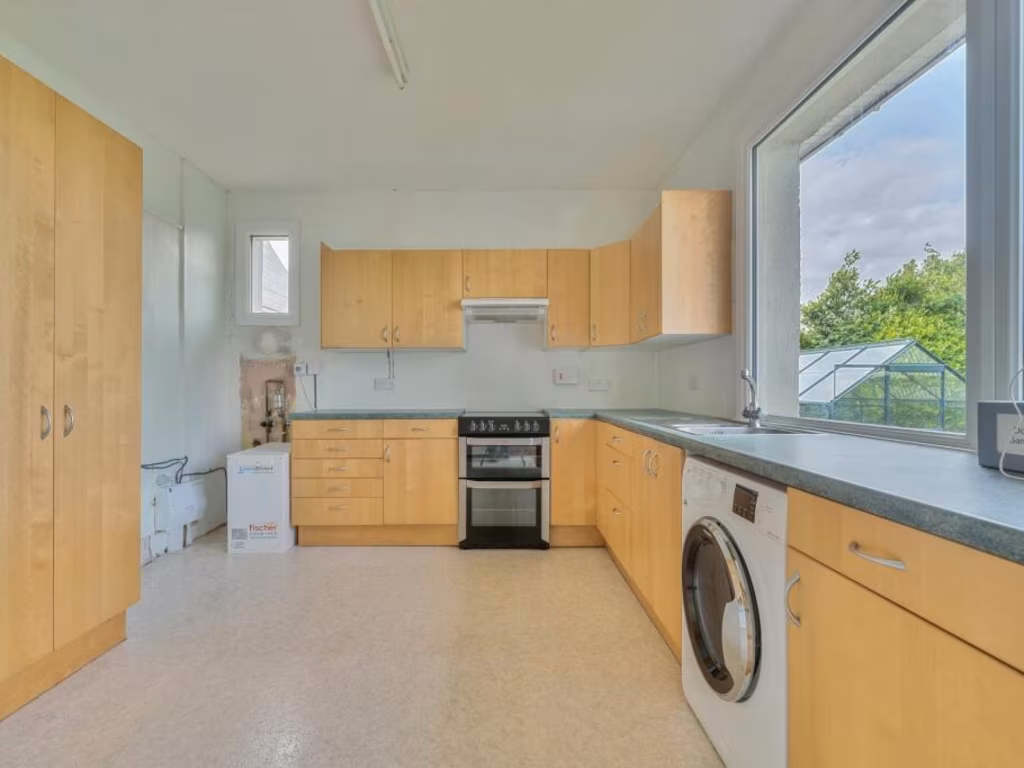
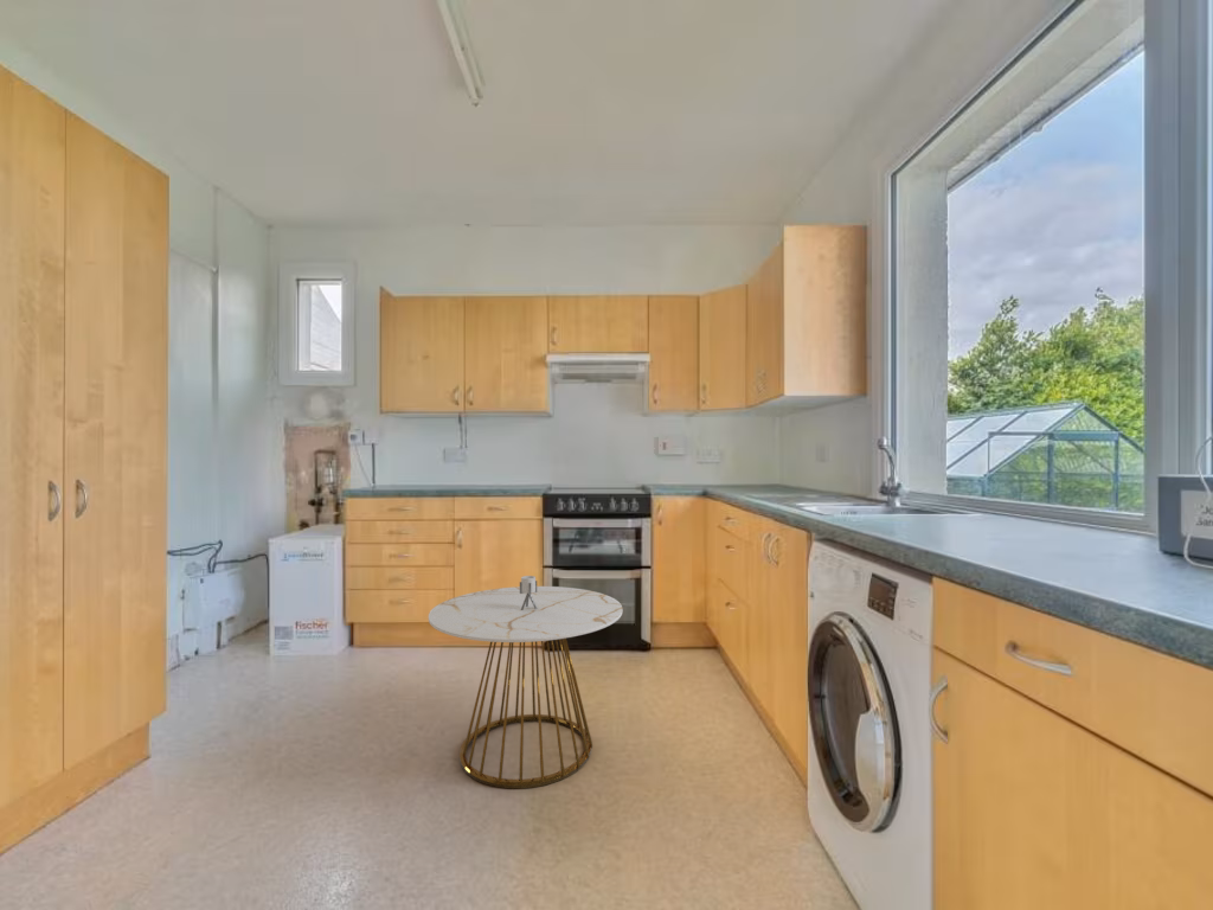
+ side table (524, 662)
